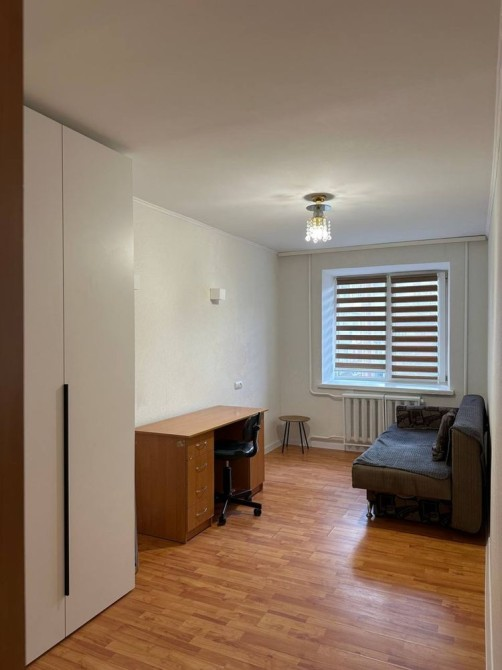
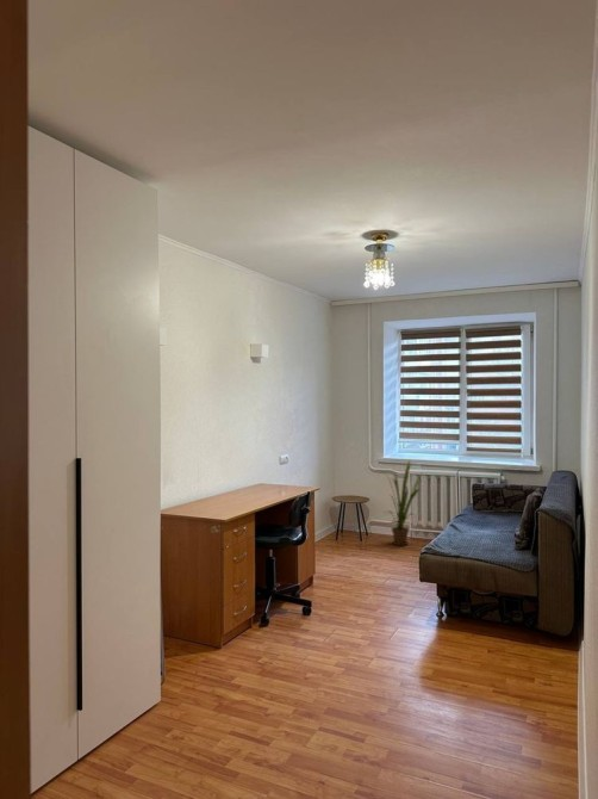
+ house plant (399, 502)
